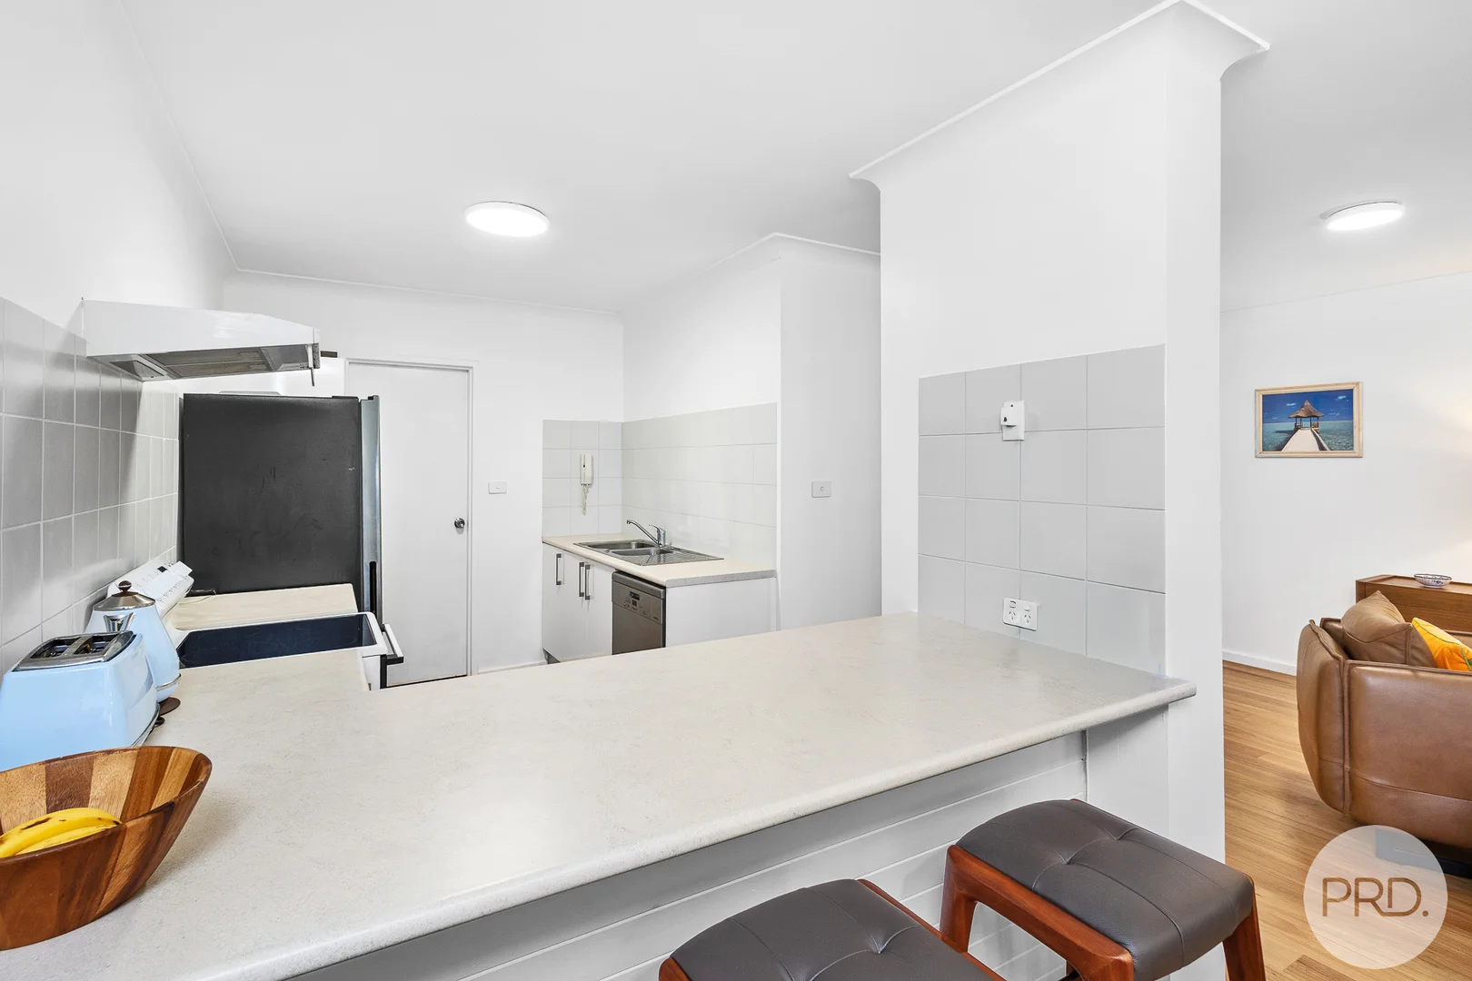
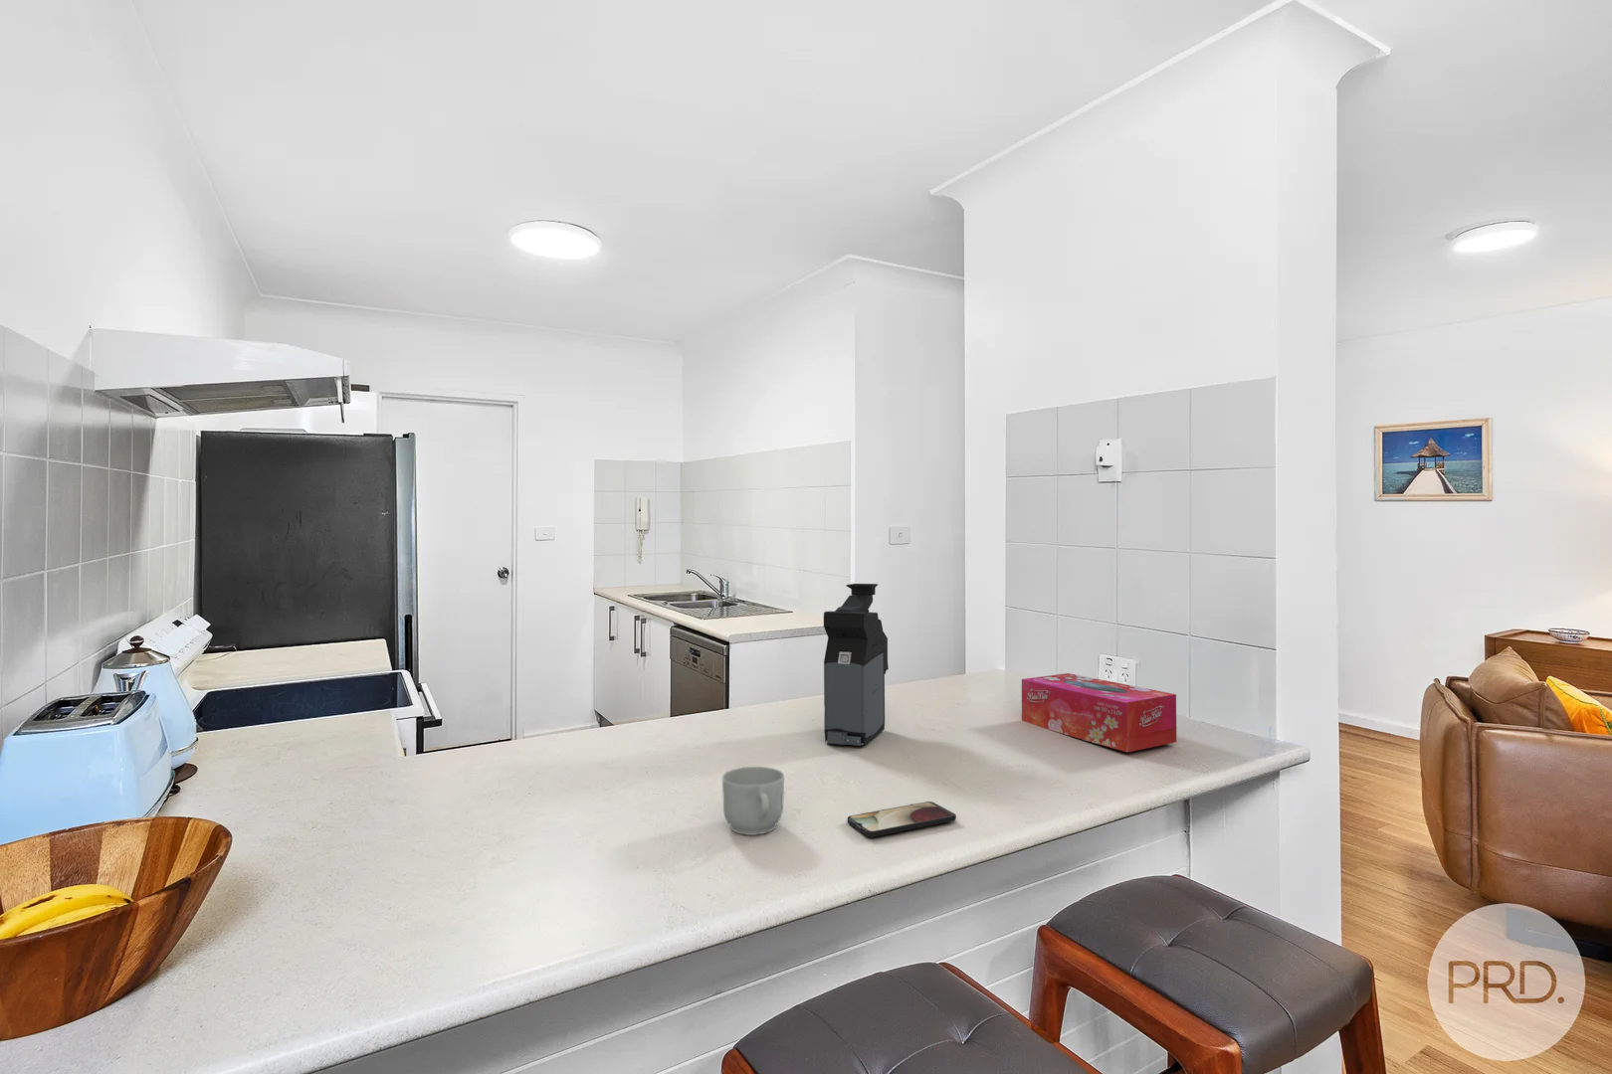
+ mug (756, 803)
+ smartphone (902, 819)
+ coffee maker (855, 660)
+ tissue box (1095, 708)
